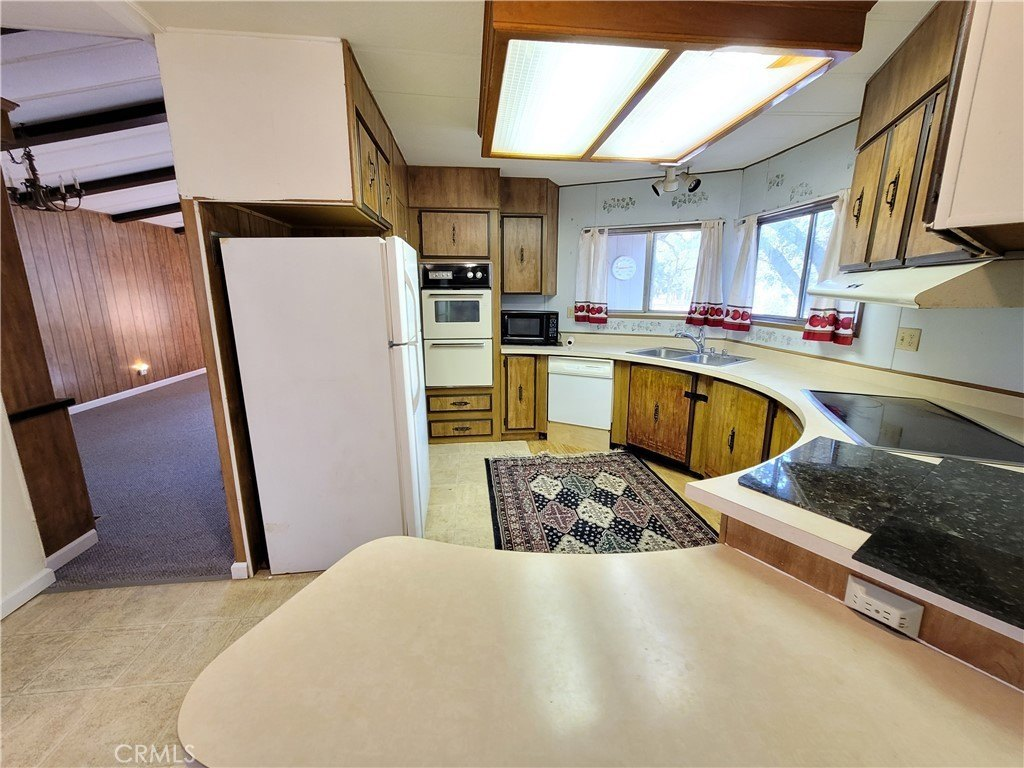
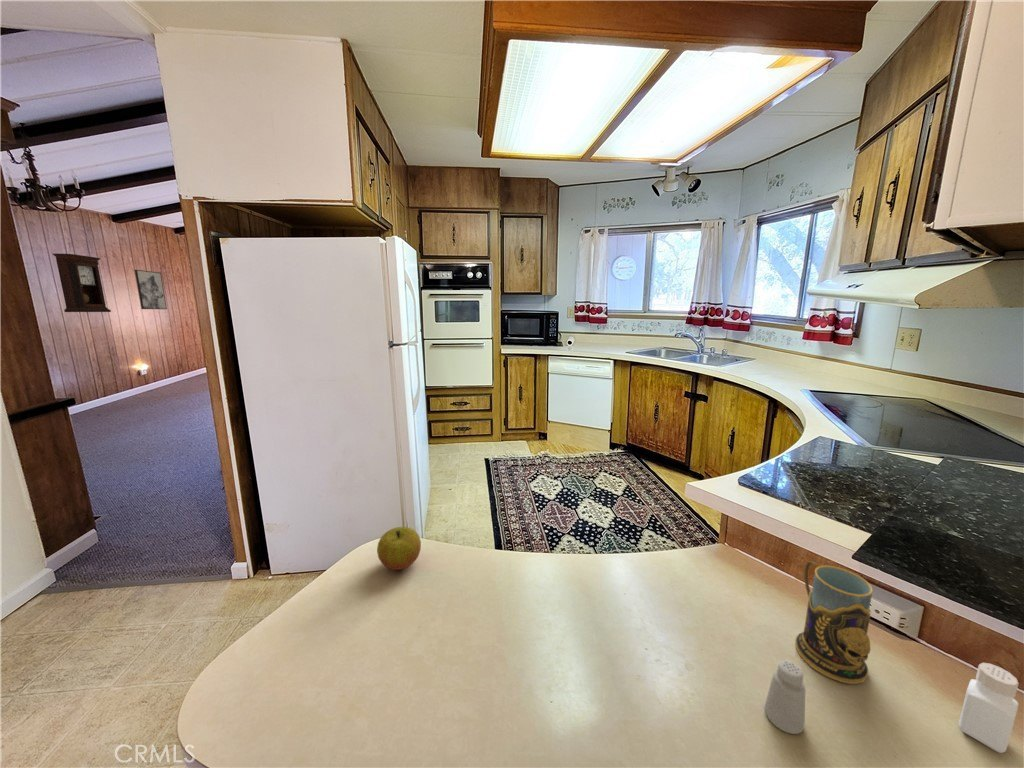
+ wall art (151, 290)
+ mug (830, 613)
+ pendulum clock (85, 284)
+ saltshaker (787, 692)
+ apple (399, 547)
+ pepper shaker (990, 704)
